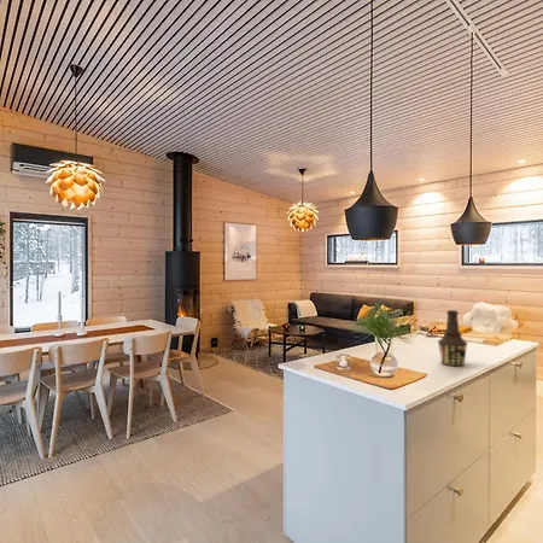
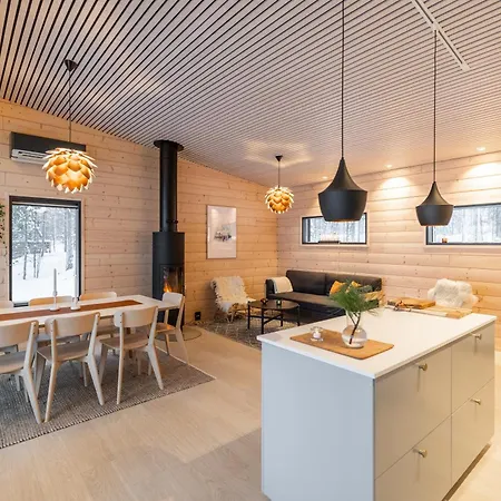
- bottle (453, 337)
